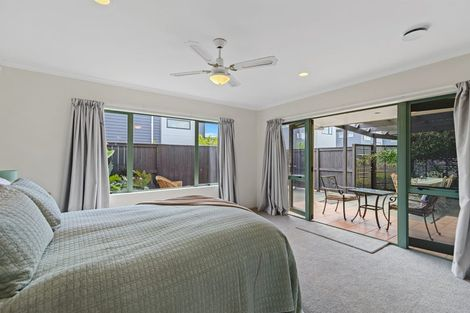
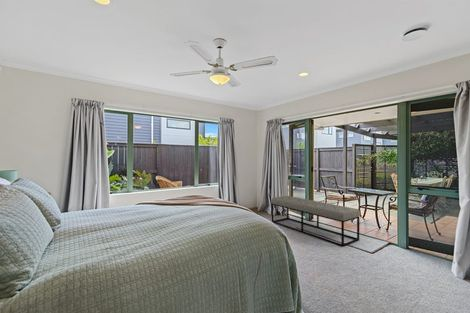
+ bench (310, 213)
